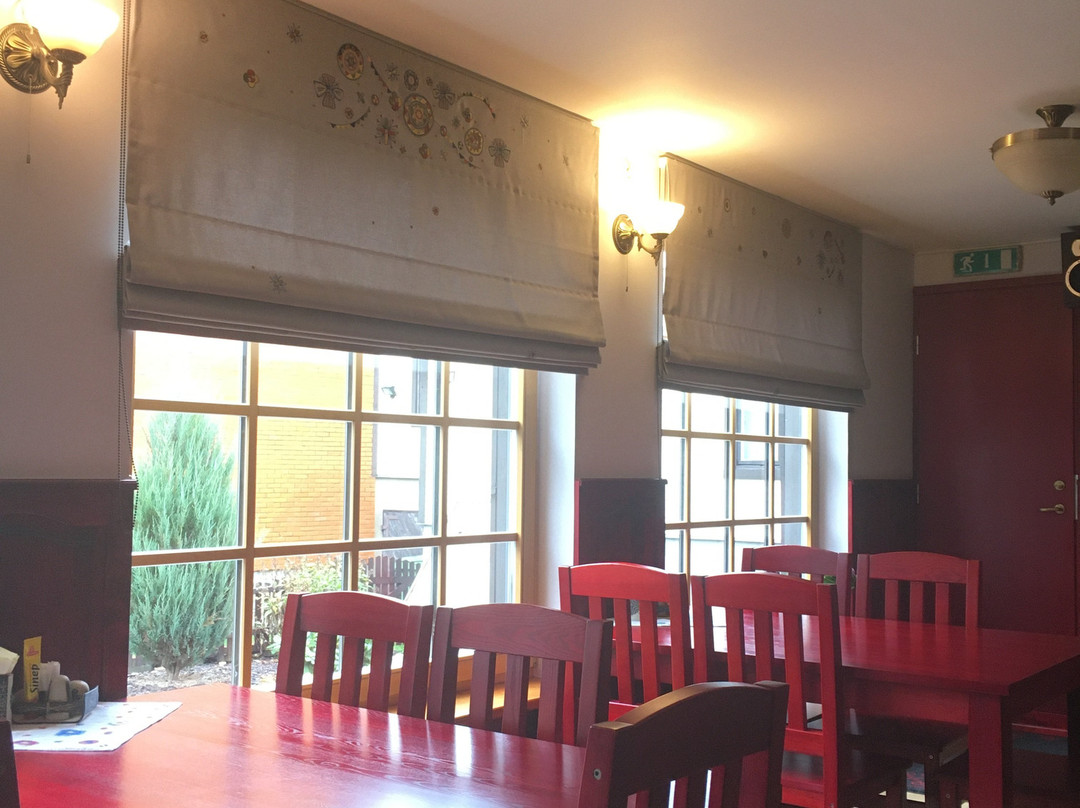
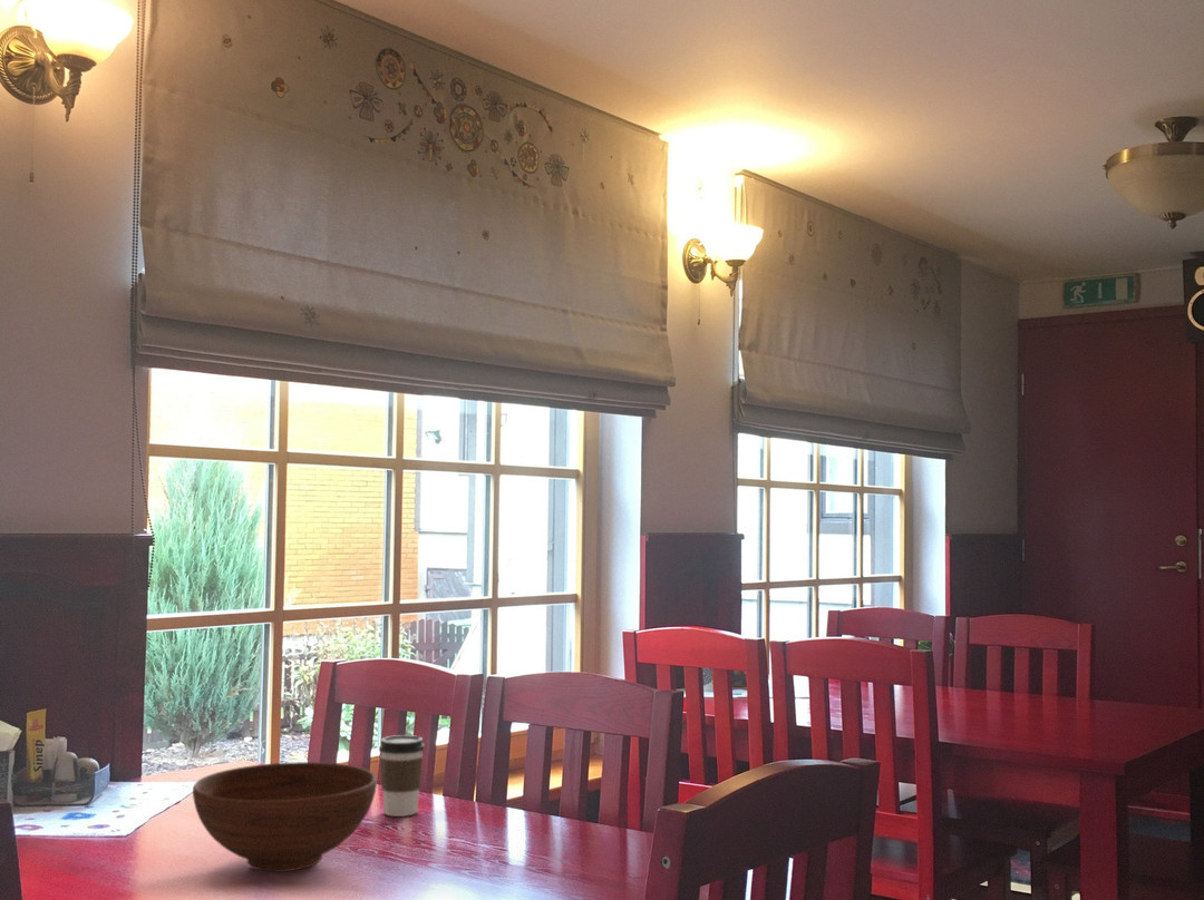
+ coffee cup (401, 775)
+ bowl (285, 821)
